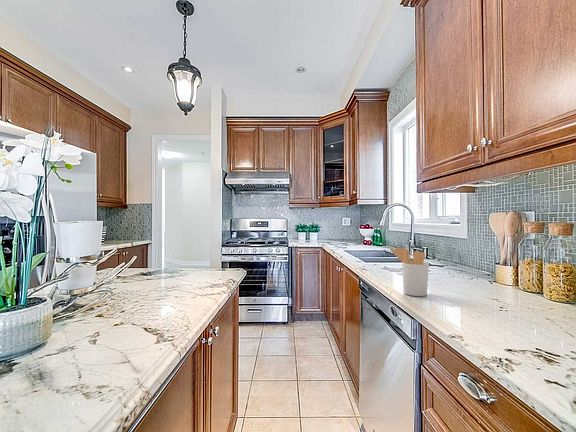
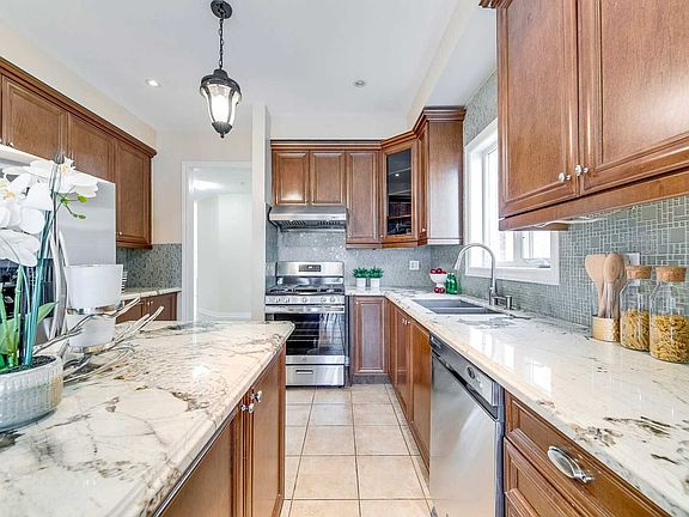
- utensil holder (409, 269)
